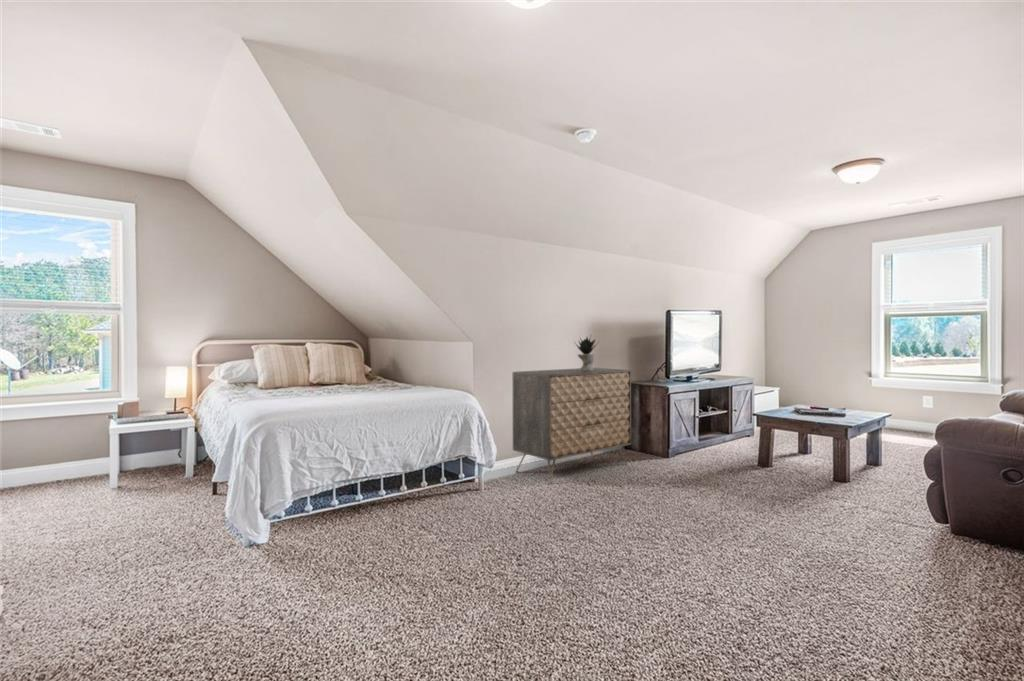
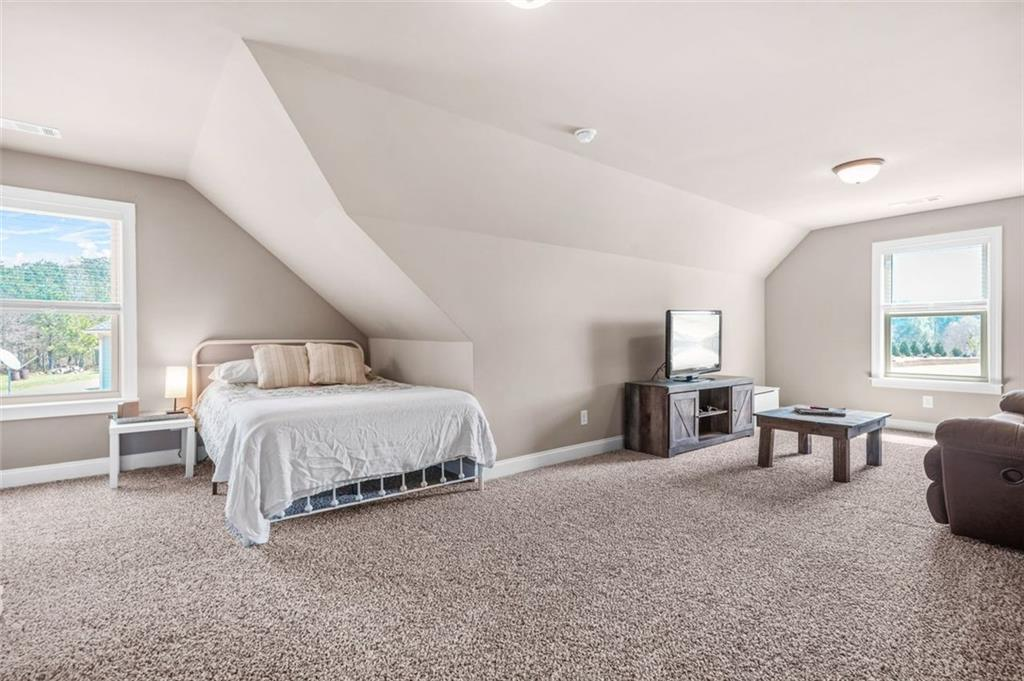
- dresser (573, 419)
- potted plant (586, 352)
